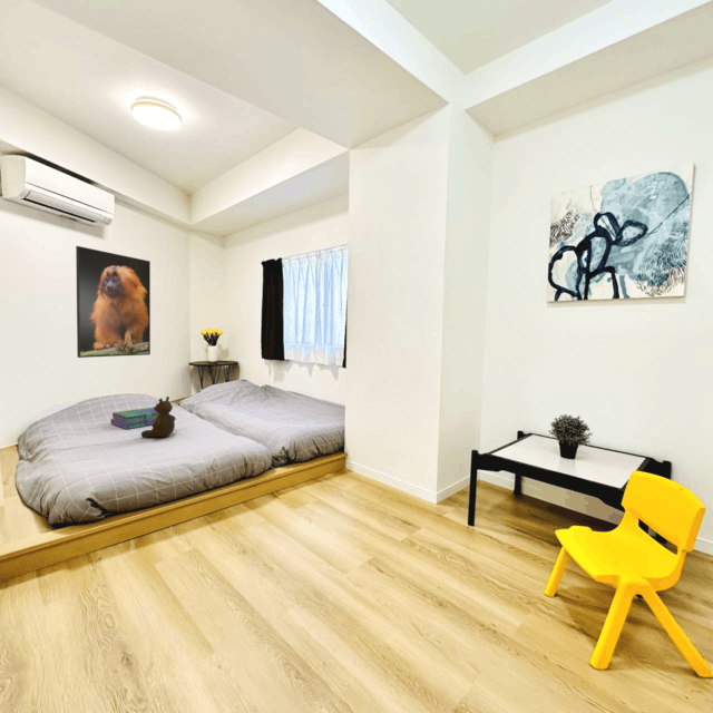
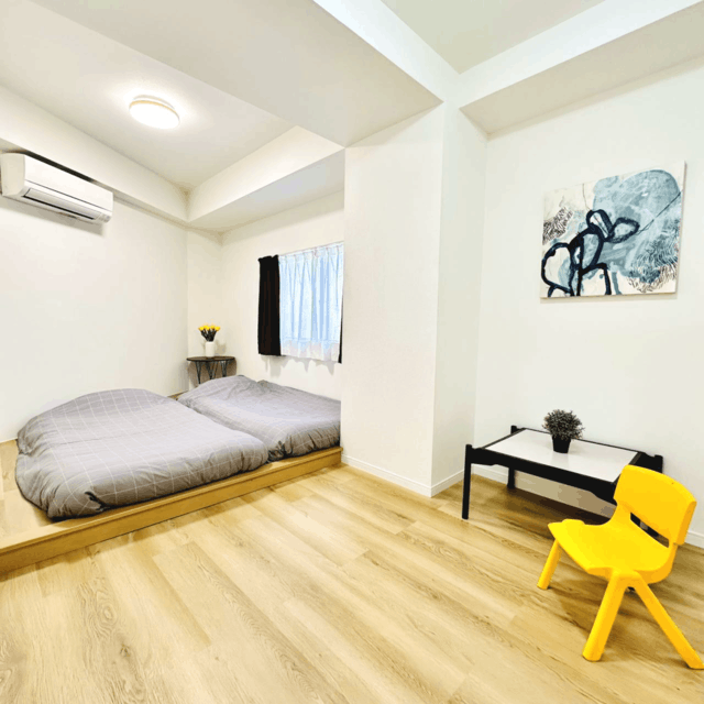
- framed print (116, 305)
- stack of books (140, 417)
- teddy bear (158, 416)
